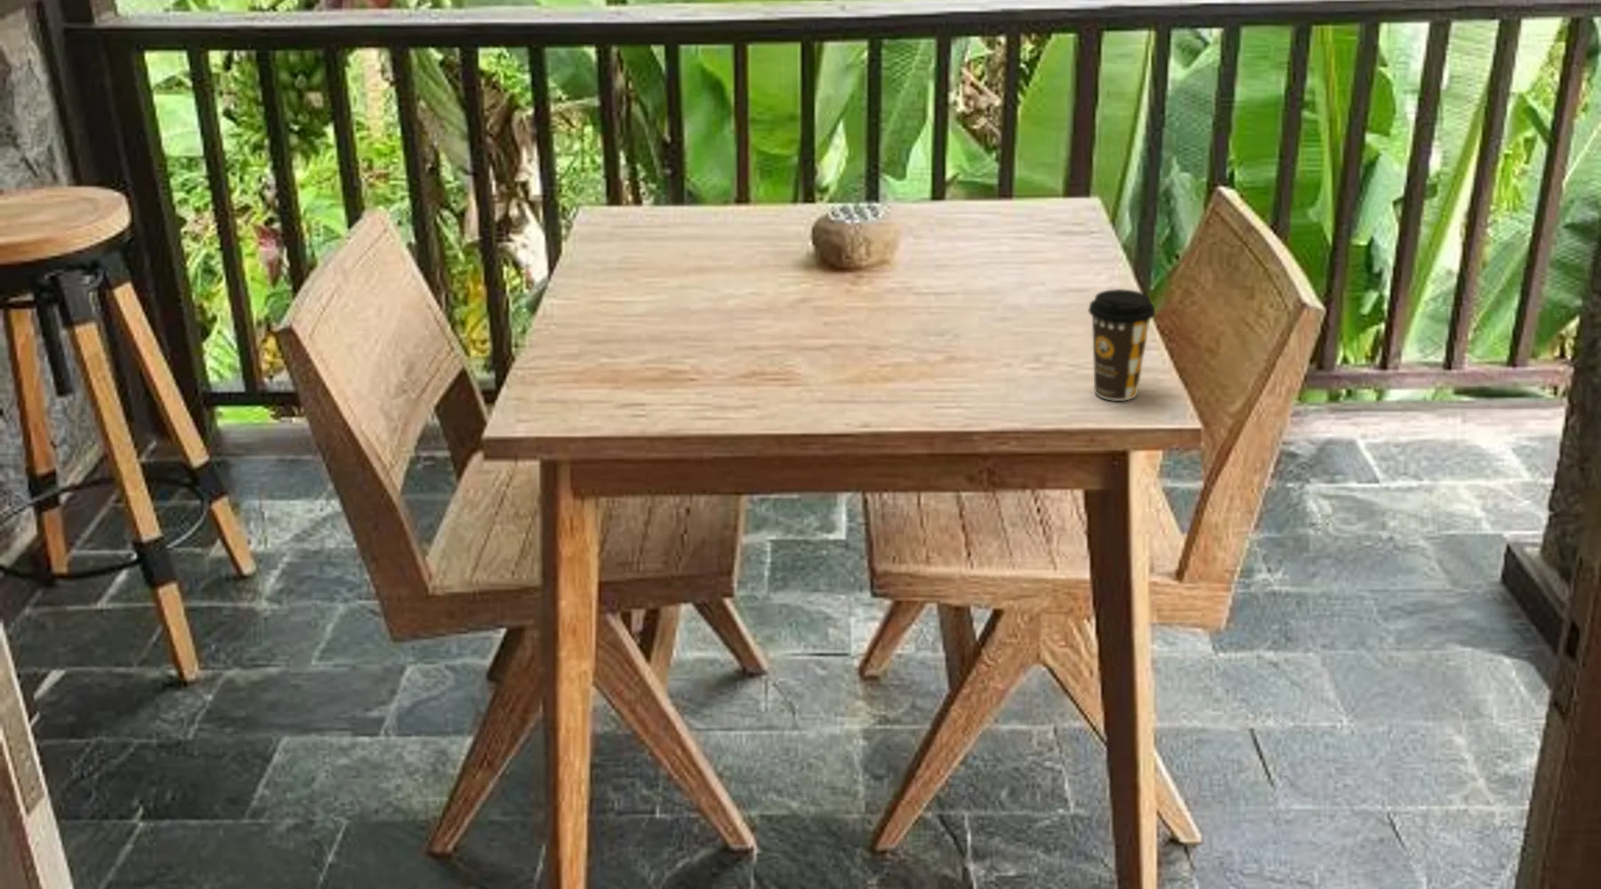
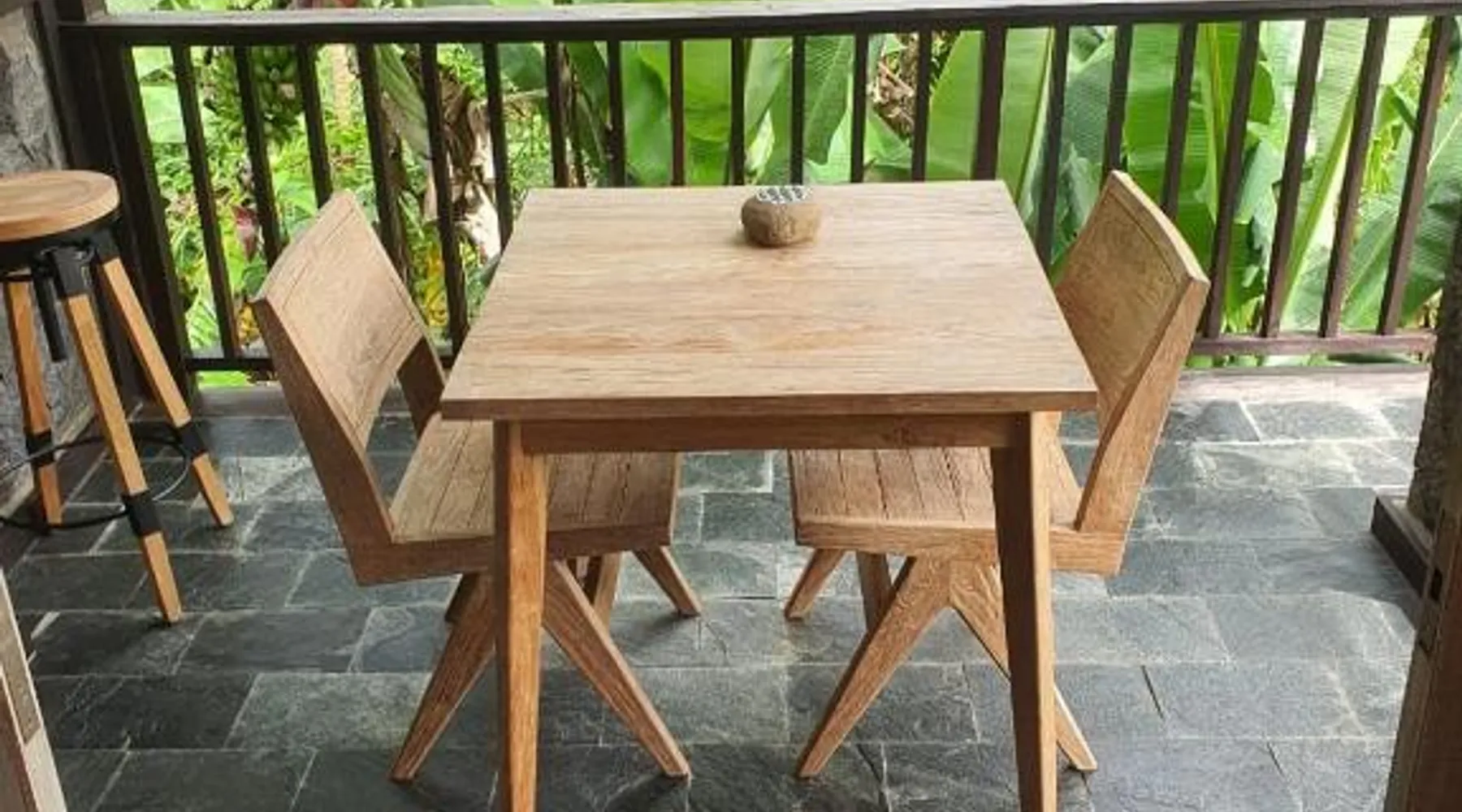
- coffee cup (1119, 346)
